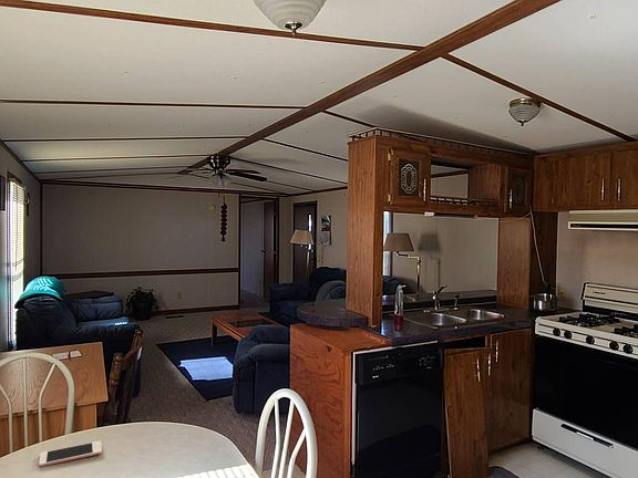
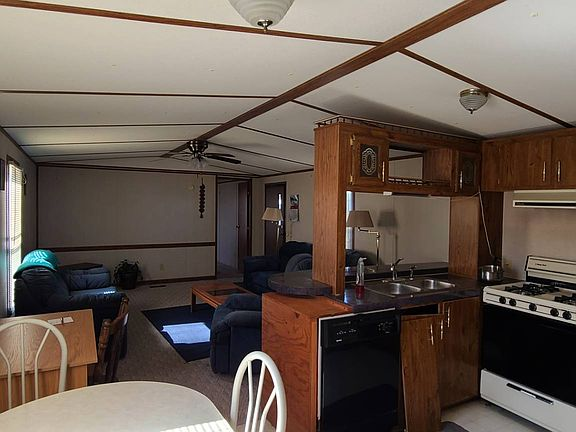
- cell phone (71, 453)
